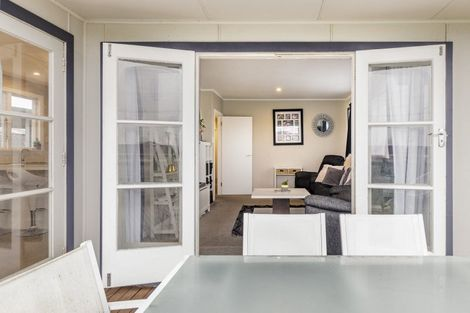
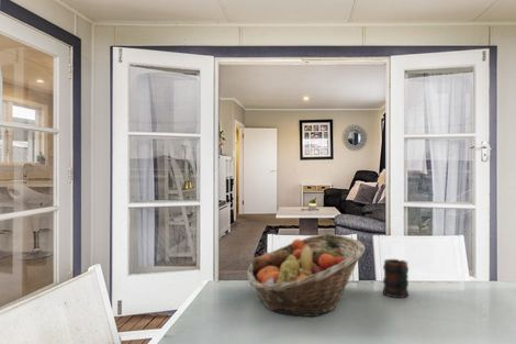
+ mug (397, 277)
+ fruit basket (303, 268)
